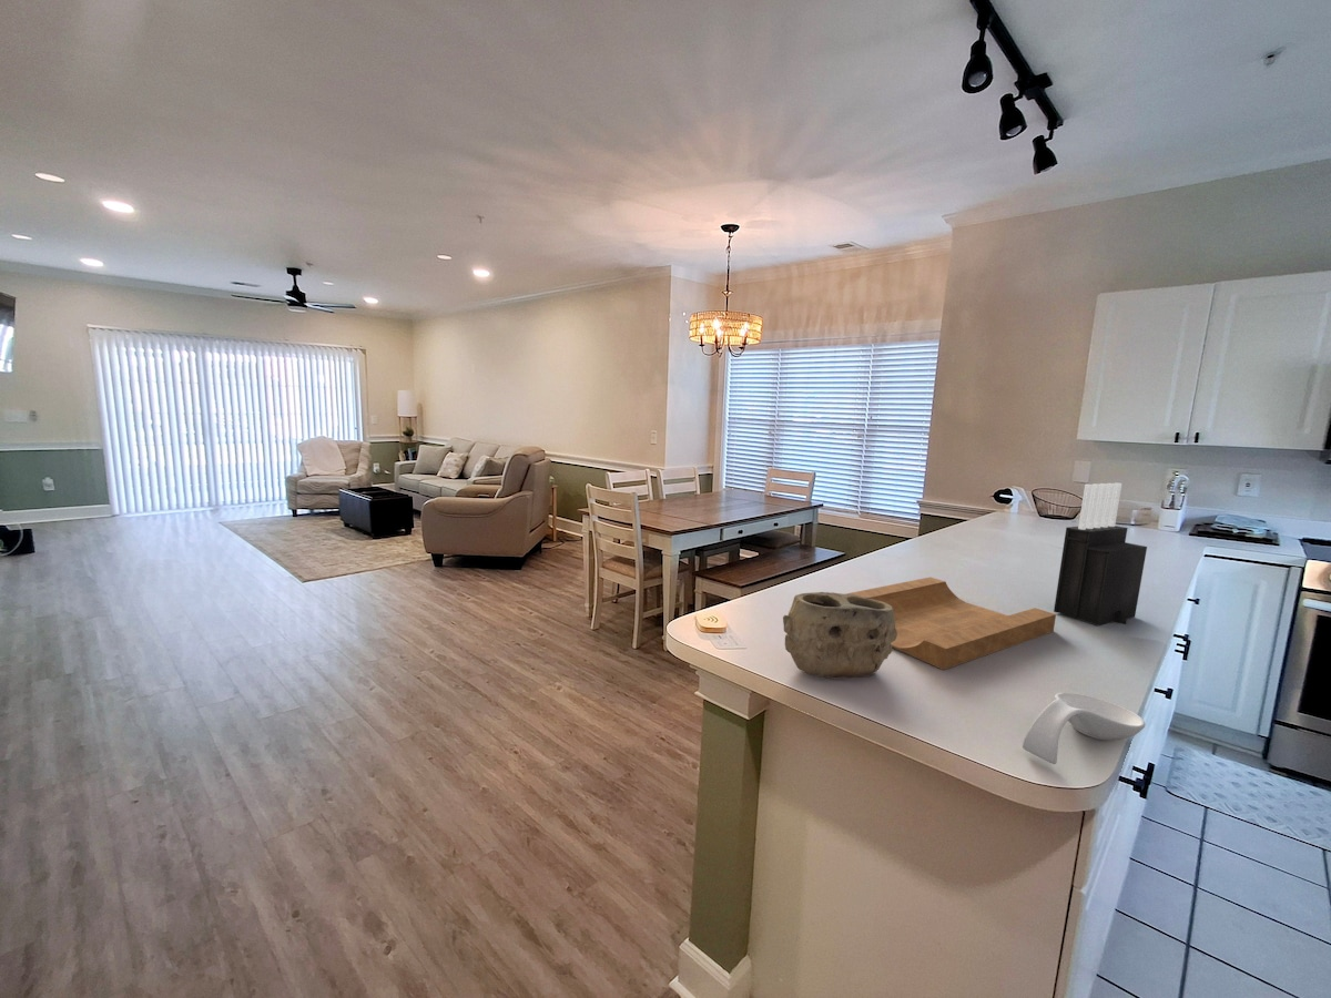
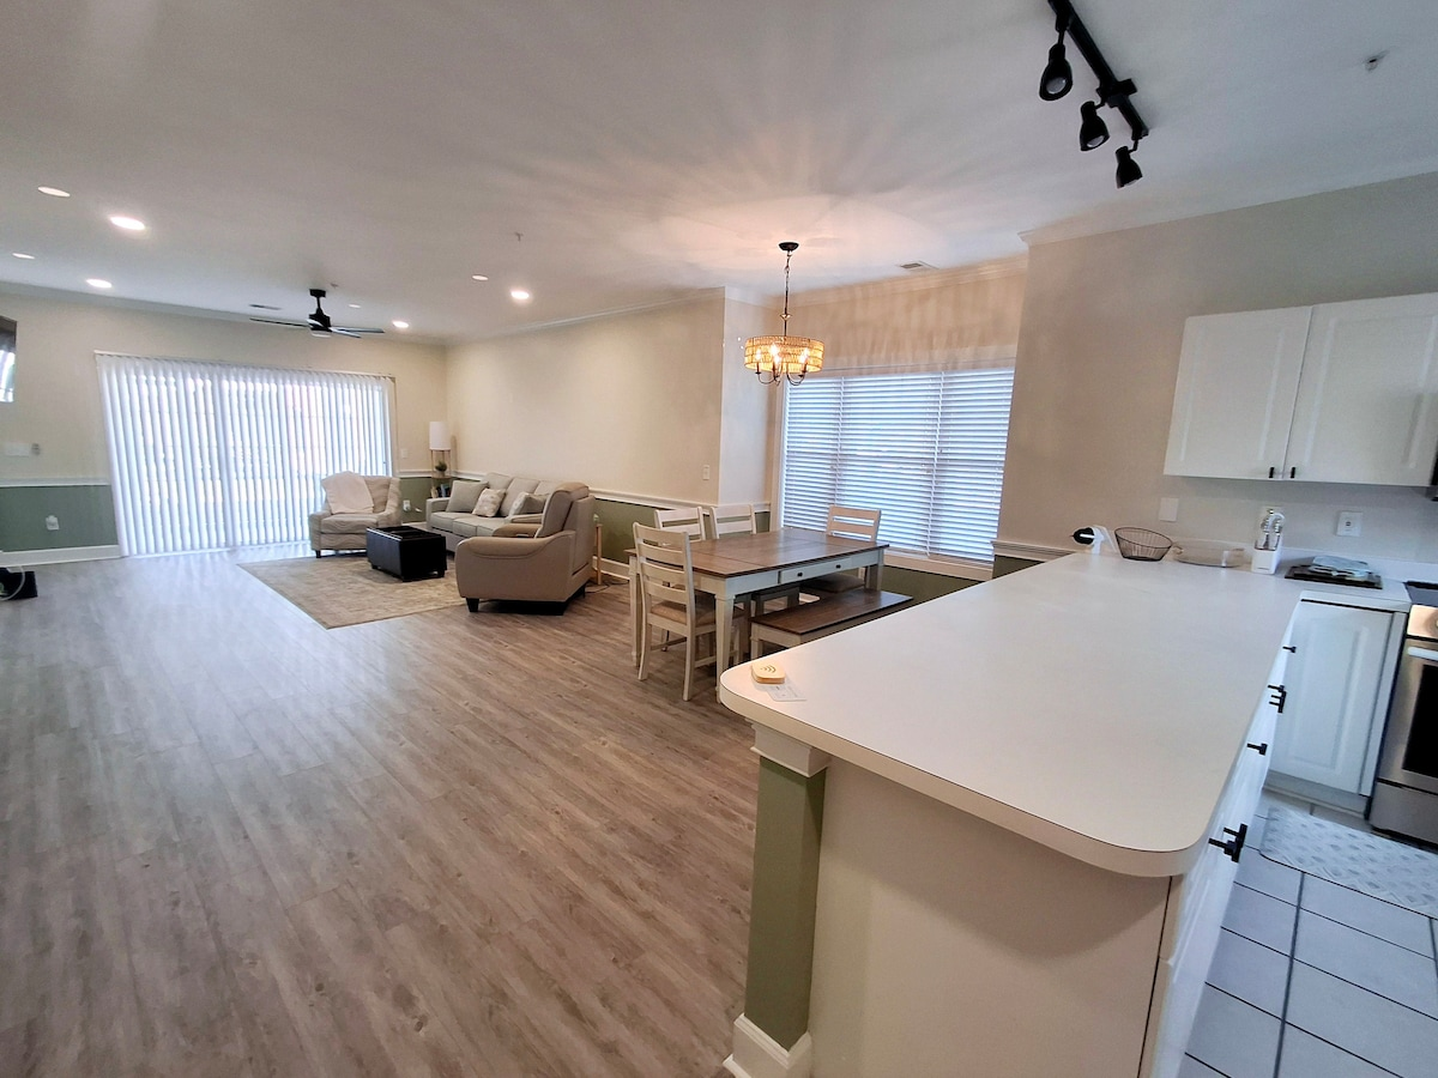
- cutting board (935, 614)
- bowl (839, 633)
- spoon rest (1080, 719)
- knife block (1109, 551)
